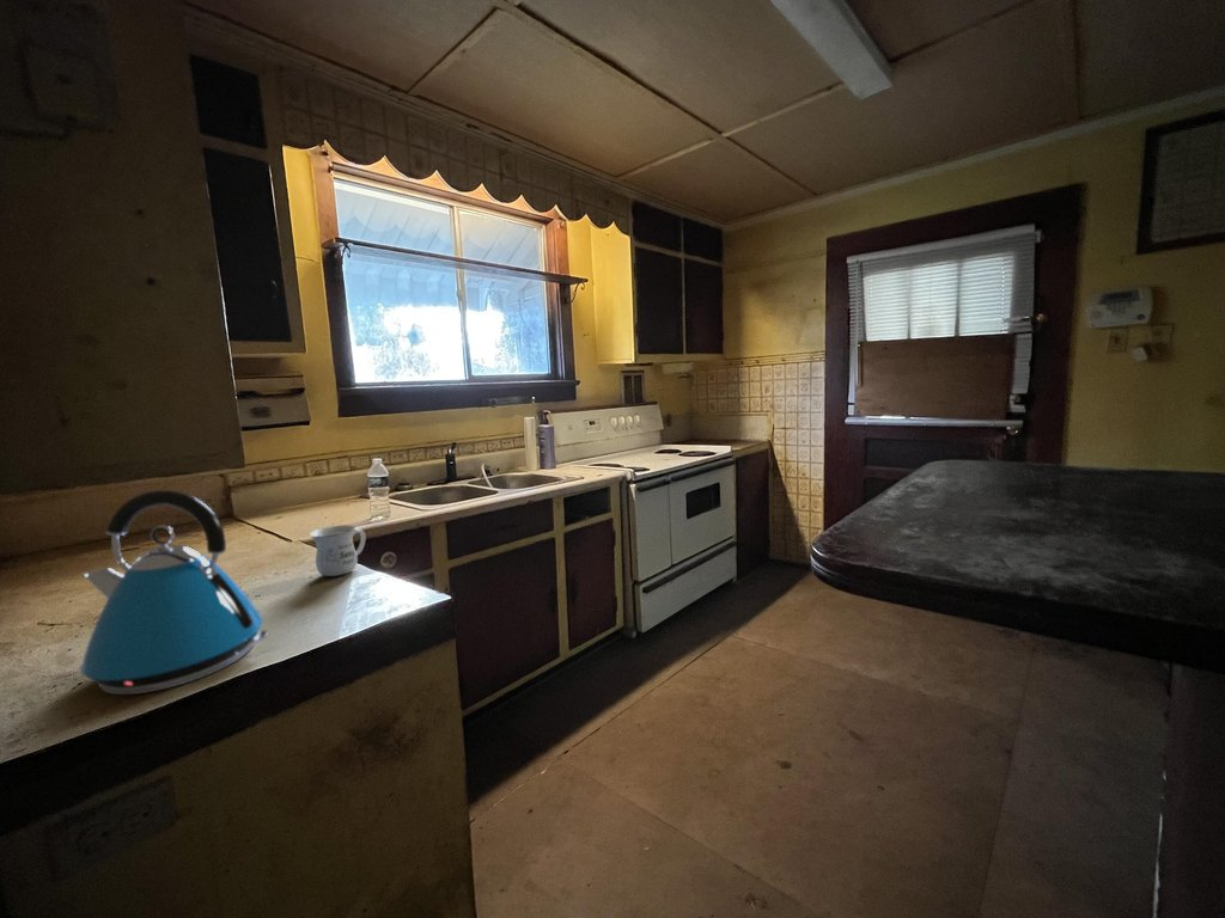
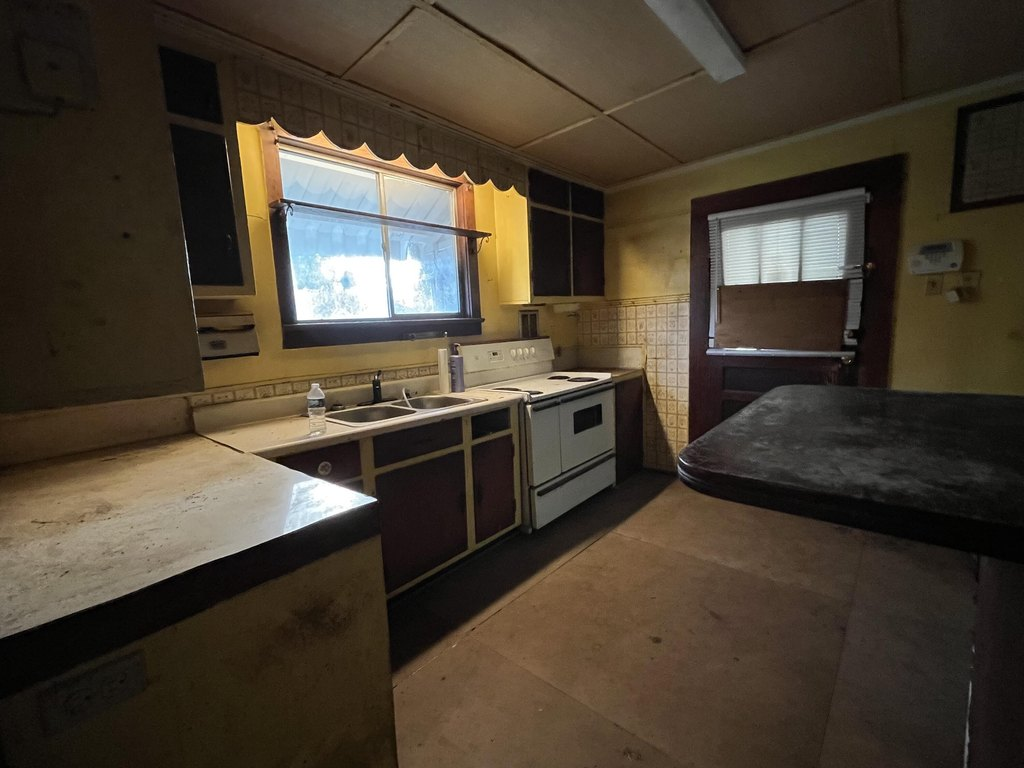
- kettle (175, 576)
- mug (342, 549)
